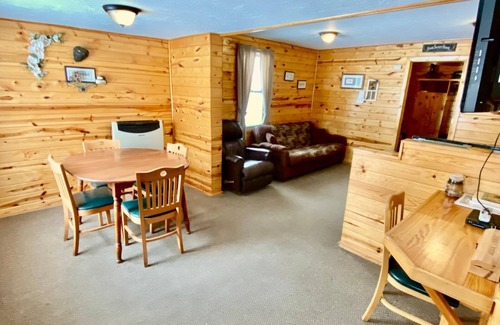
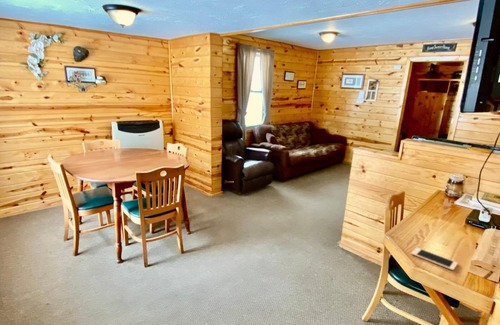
+ cell phone (433, 258)
